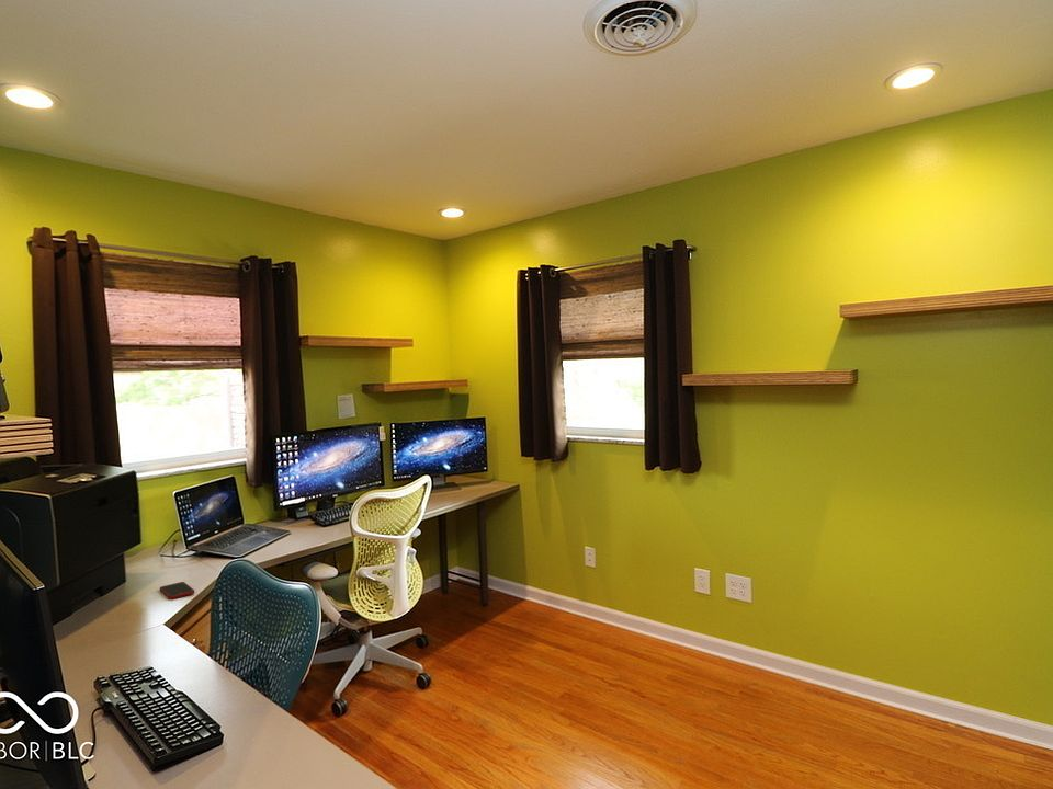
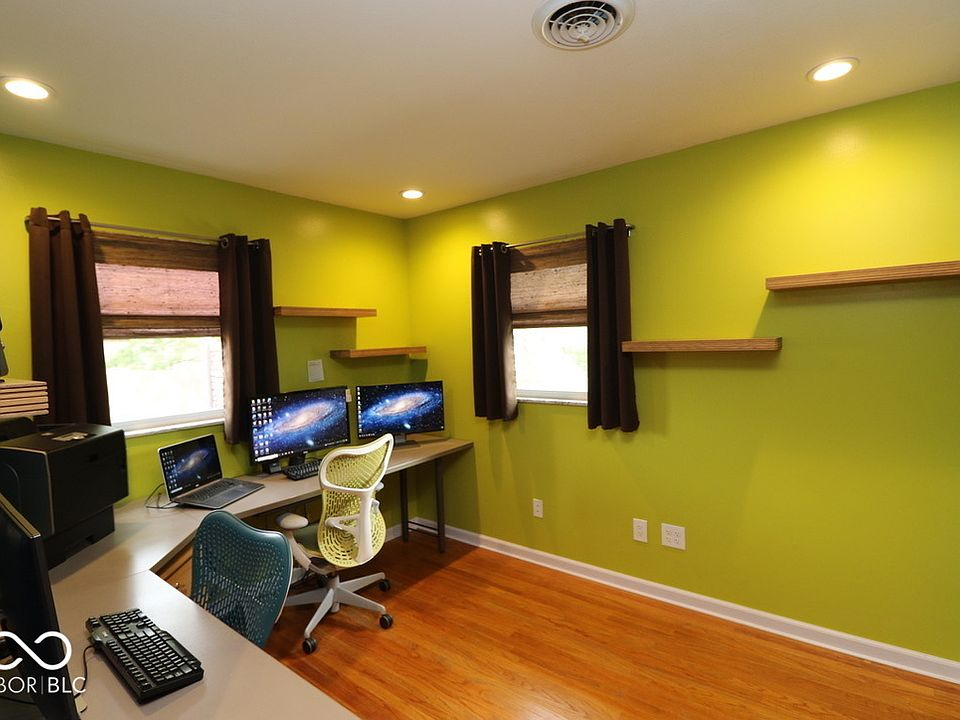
- cell phone (177, 590)
